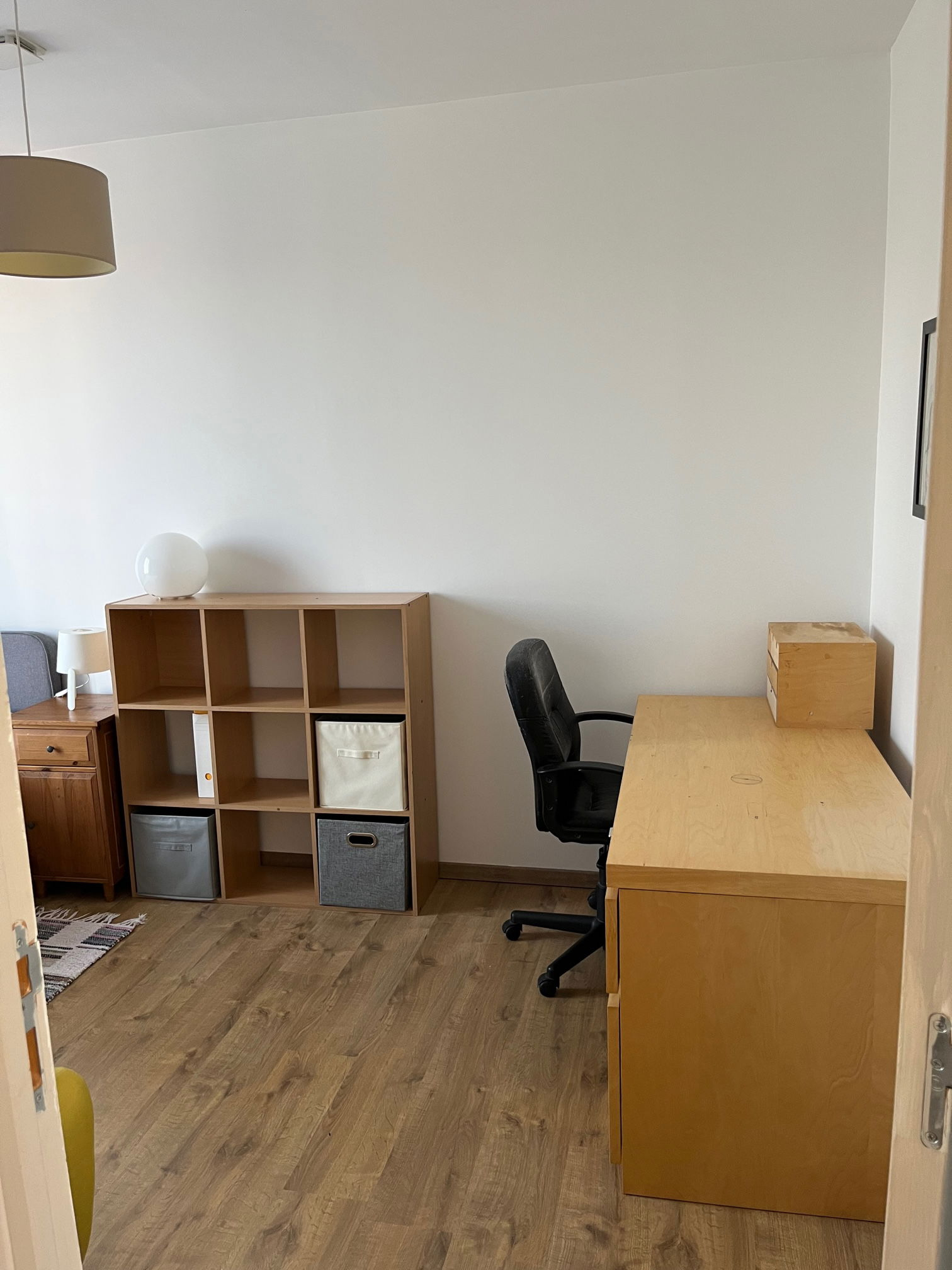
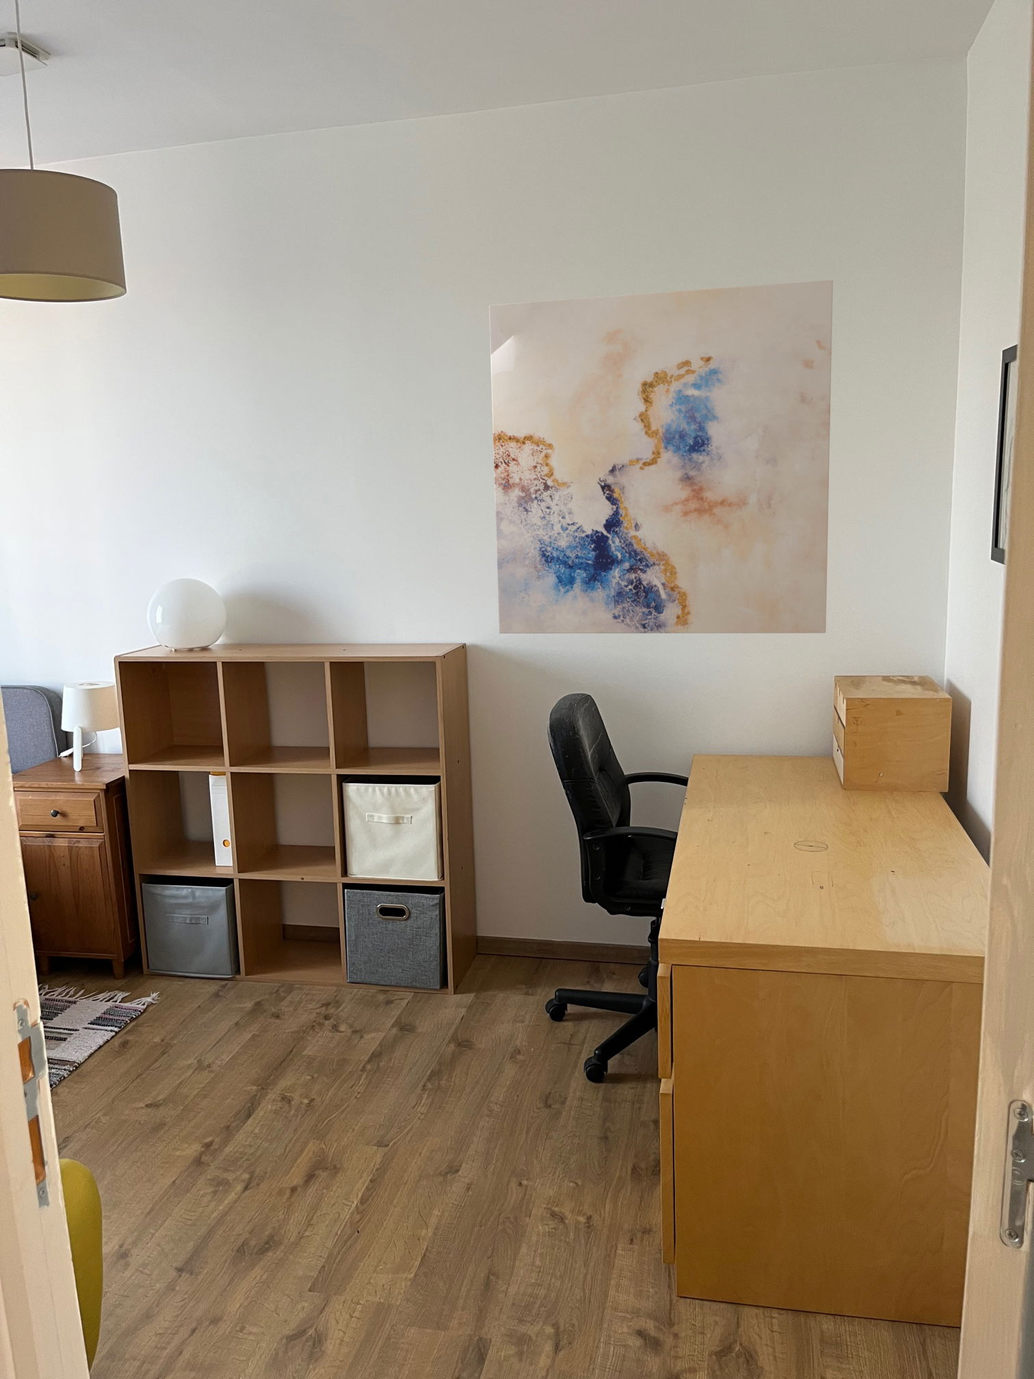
+ wall art (656, 467)
